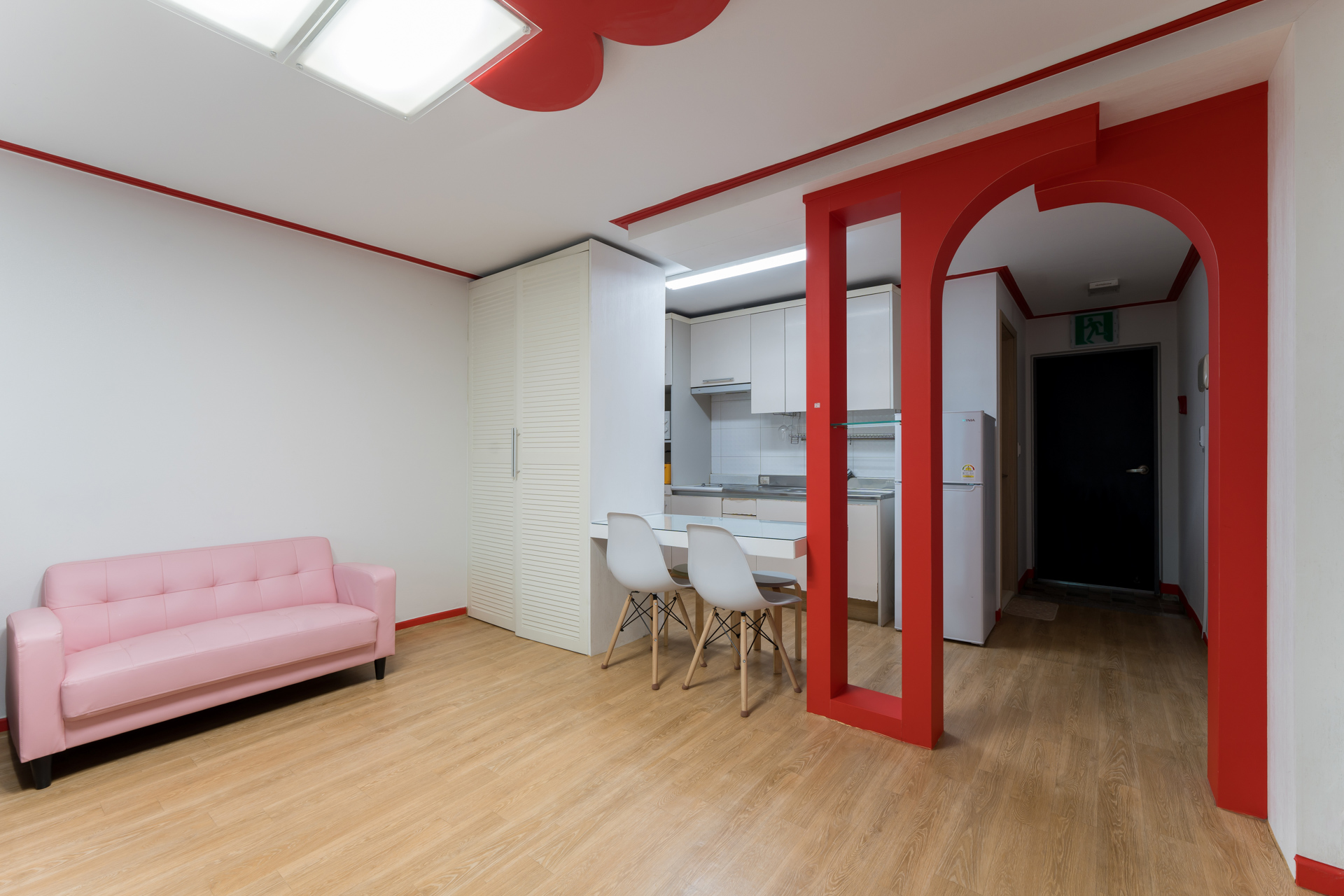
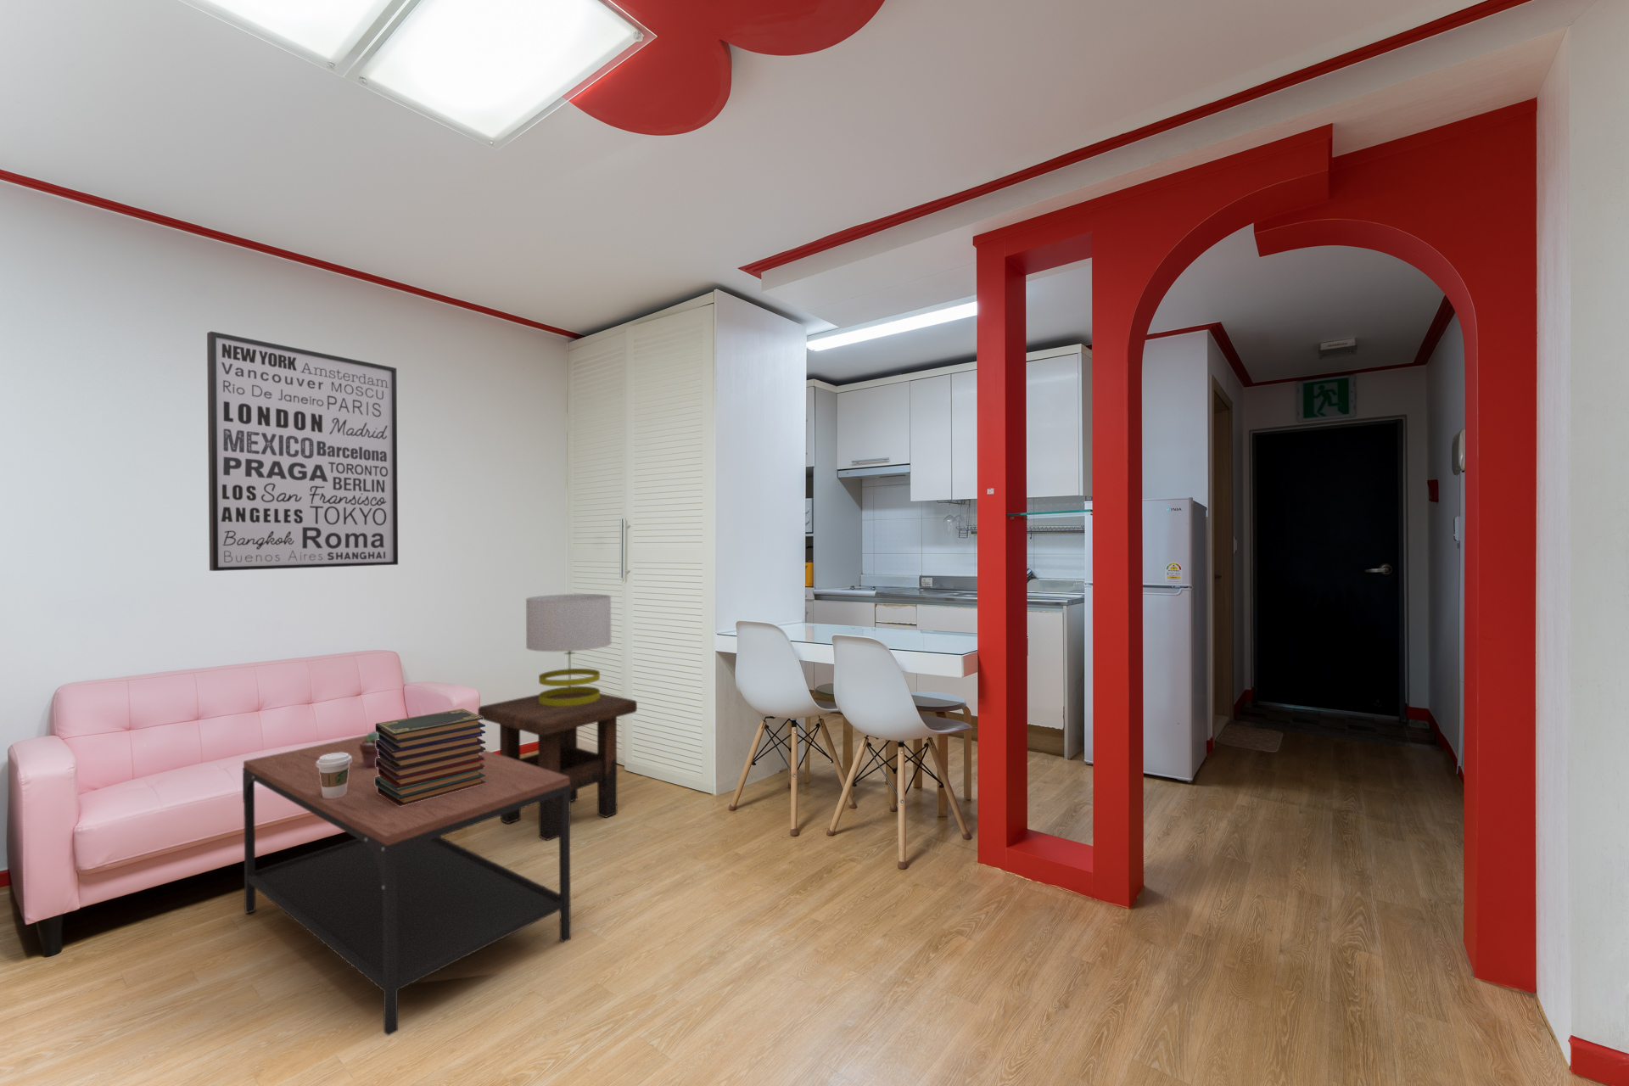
+ coffee cup (335, 773)
+ wall art (311, 459)
+ table lamp (570, 647)
+ side table (559, 760)
+ coffee table (400, 847)
+ potted succulent (375, 748)
+ book stack (431, 754)
